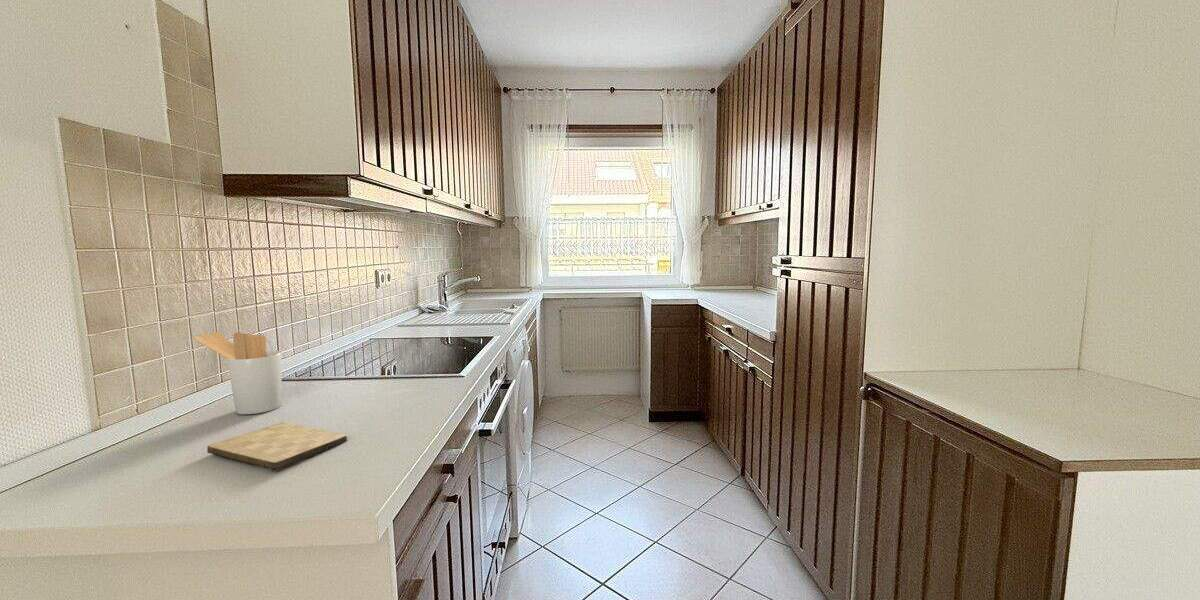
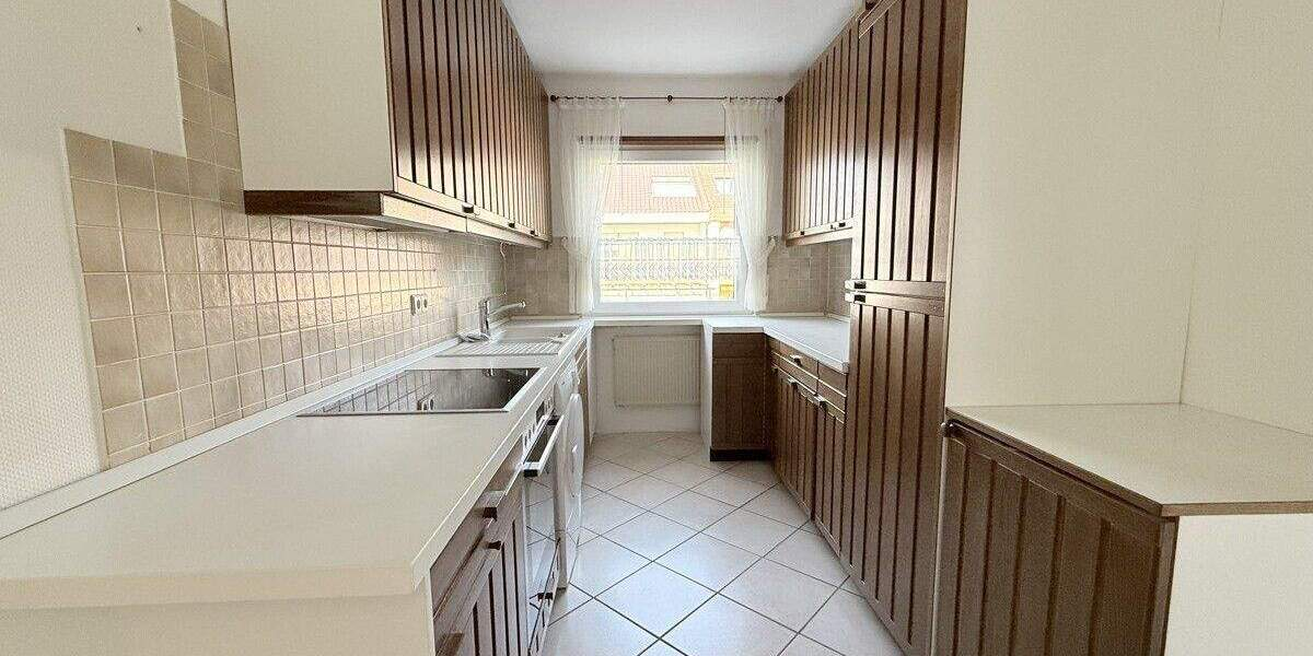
- utensil holder (242, 369)
- cutting board (279, 443)
